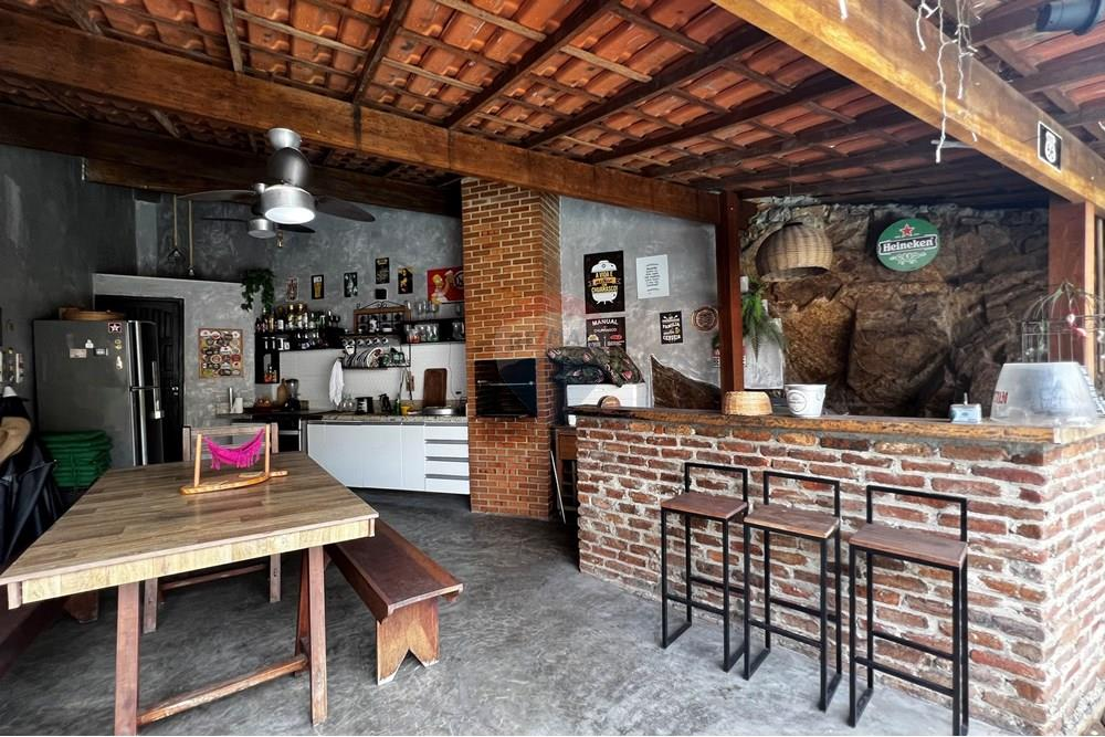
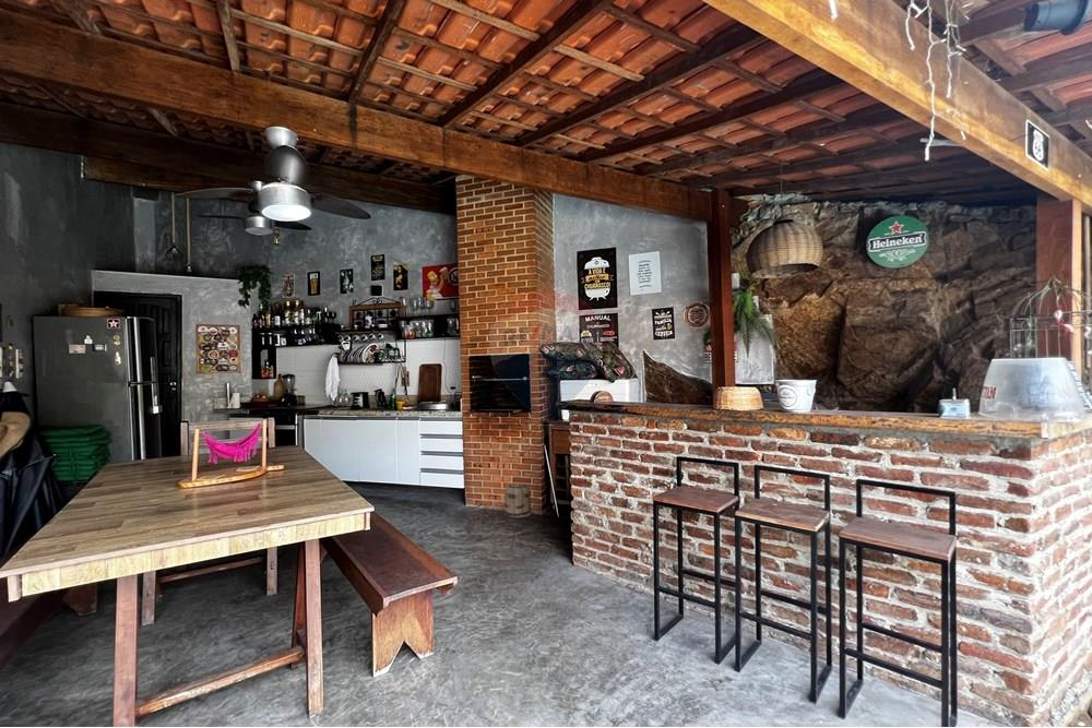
+ basket (518, 494)
